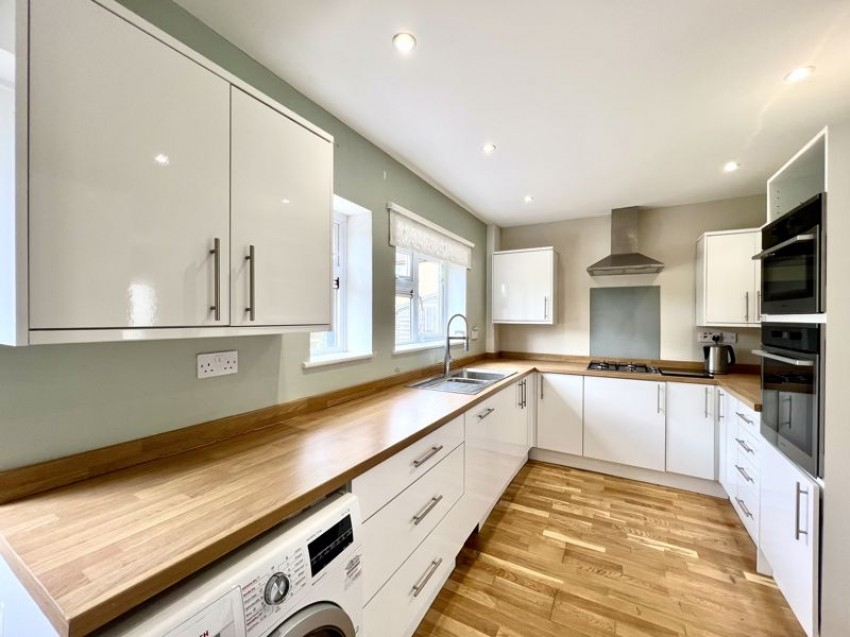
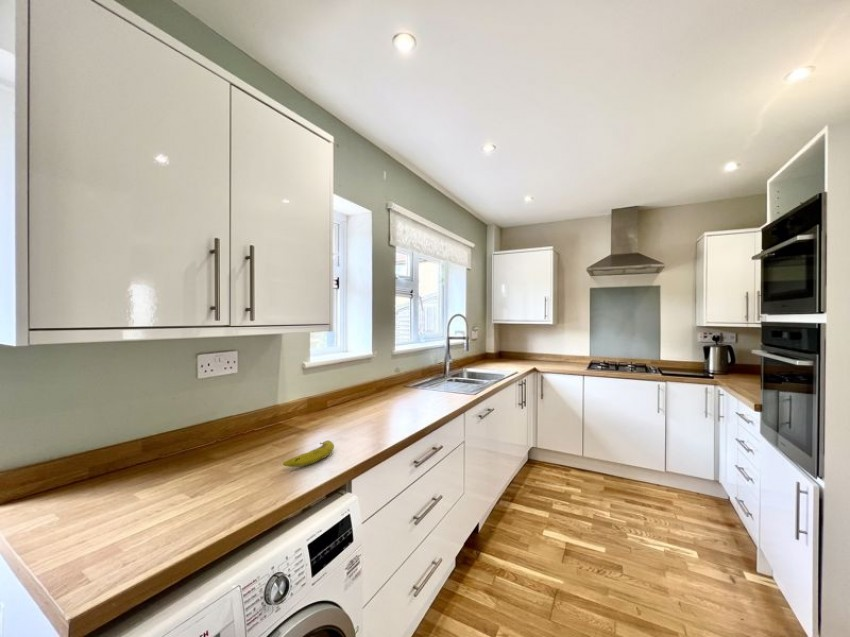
+ fruit (310, 452)
